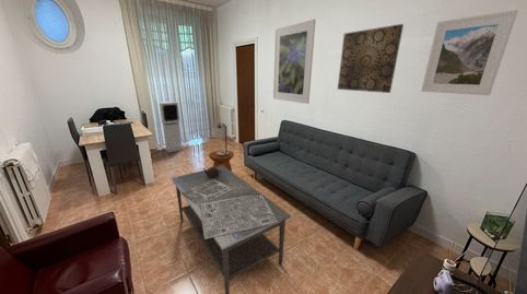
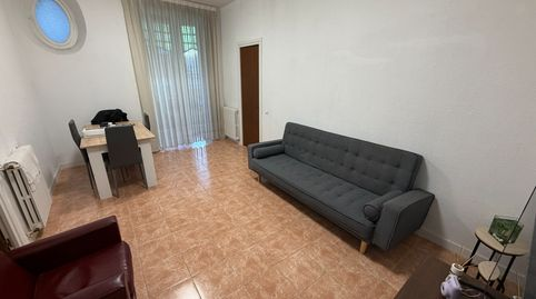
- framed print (291, 64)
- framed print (461, 57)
- side table (222, 165)
- wall art (365, 61)
- air purifier (169, 126)
- lamp (221, 137)
- coffee table (221, 214)
